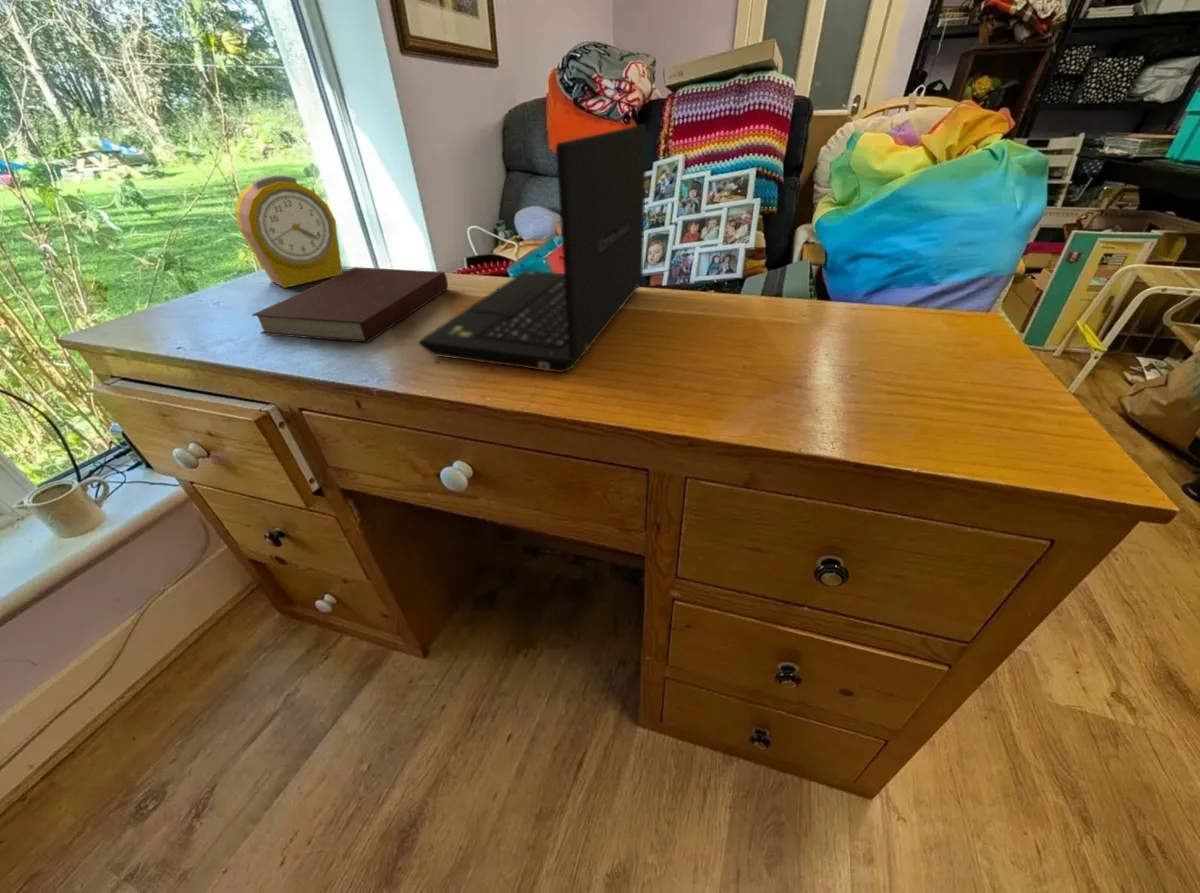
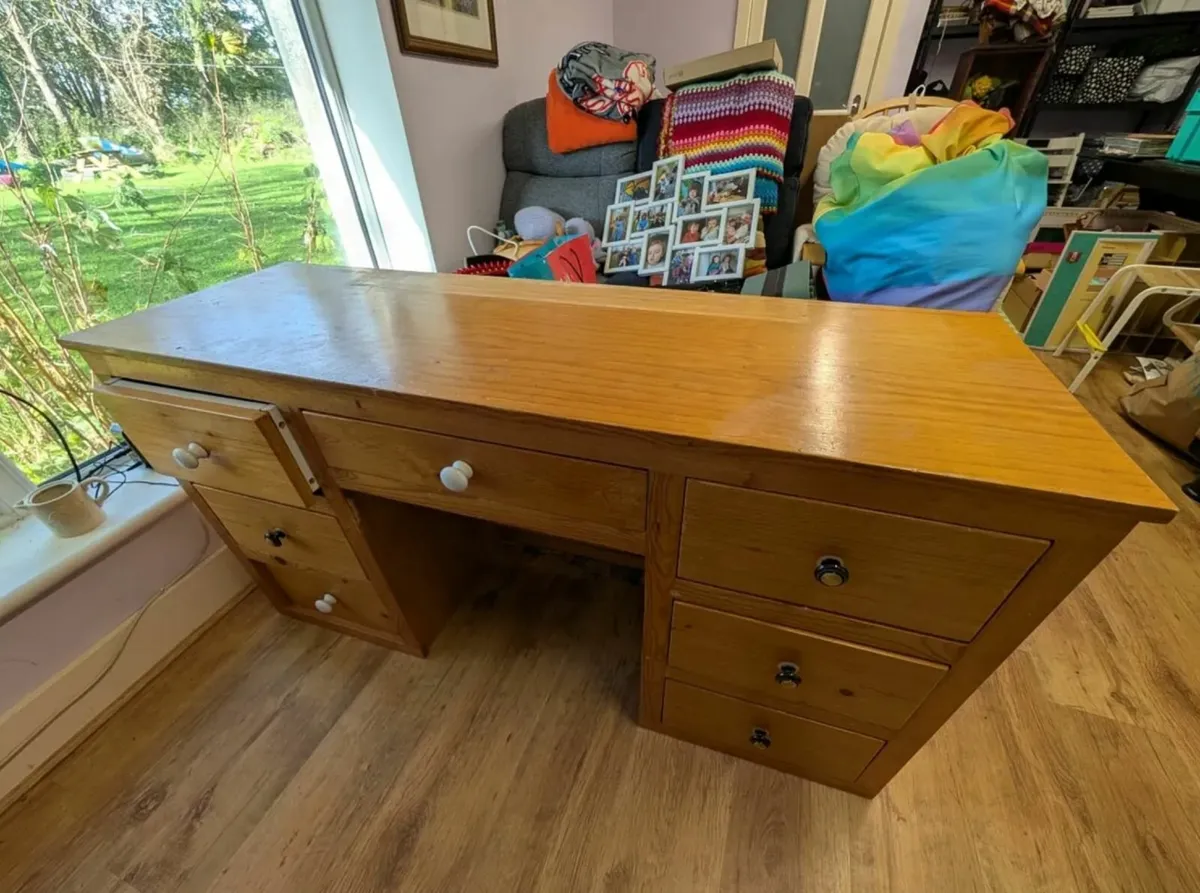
- notebook (360, 300)
- alarm clock (290, 229)
- laptop (561, 235)
